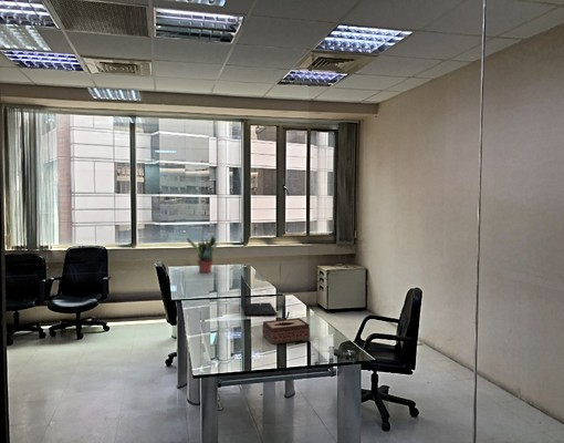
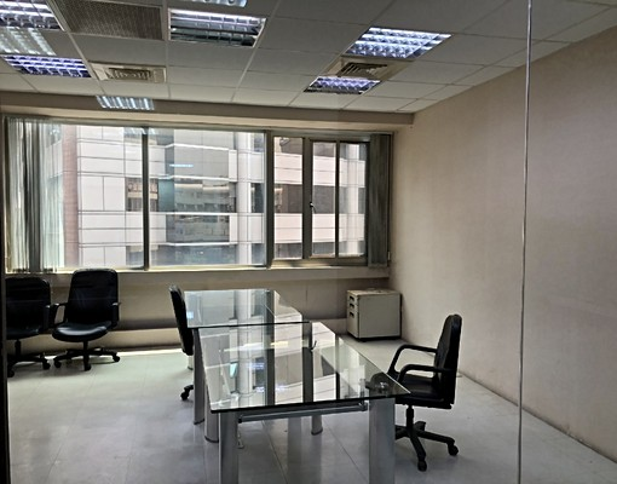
- potted plant (202, 250)
- laptop (258, 303)
- tissue box (285, 330)
